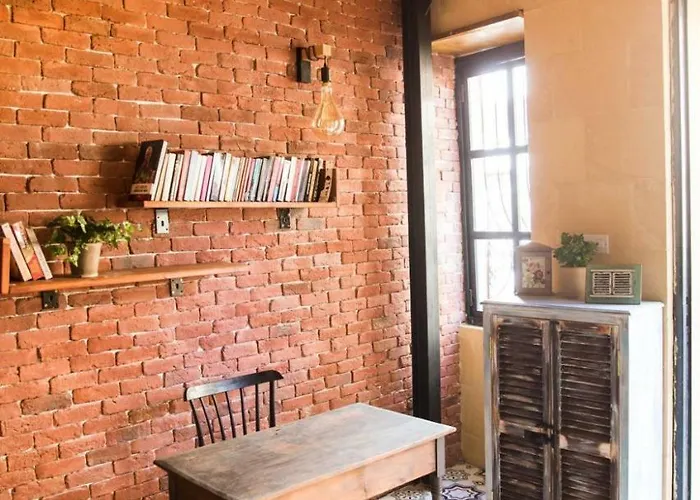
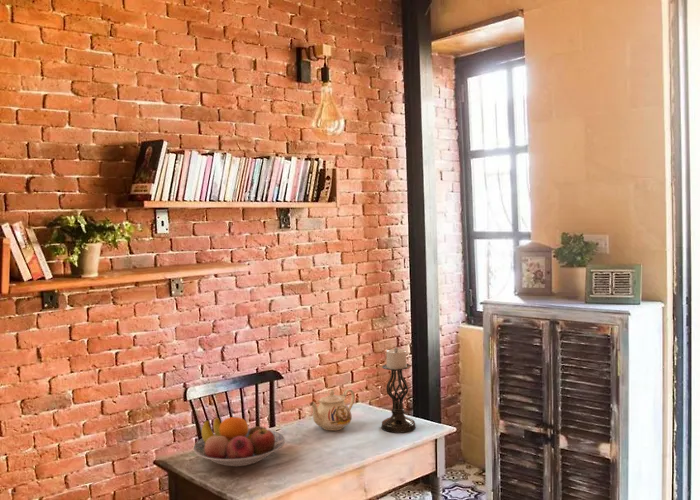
+ candle holder (397, 387)
+ teapot (332, 408)
+ fruit bowl (239, 439)
